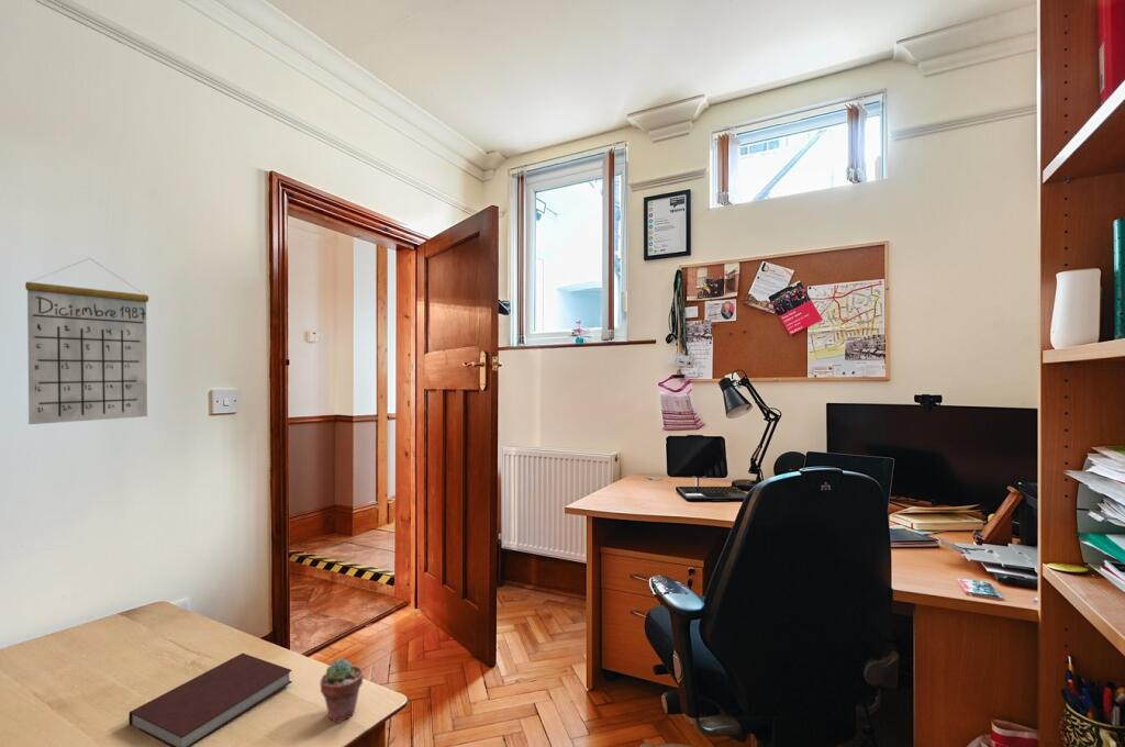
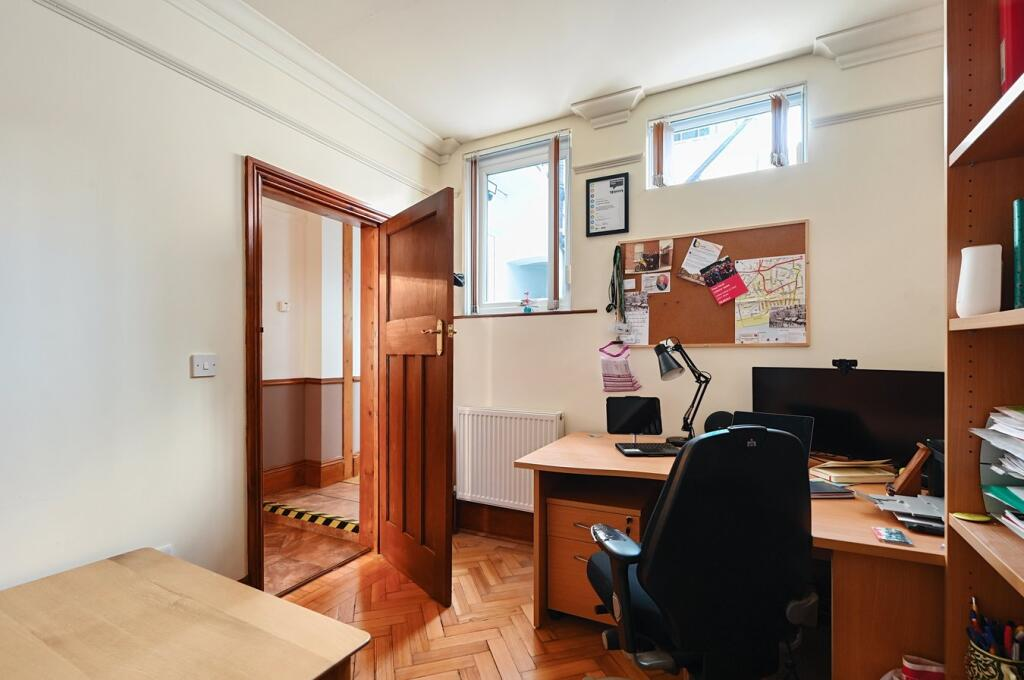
- calendar (91, 338)
- potted succulent (342, 685)
- notebook (215, 695)
